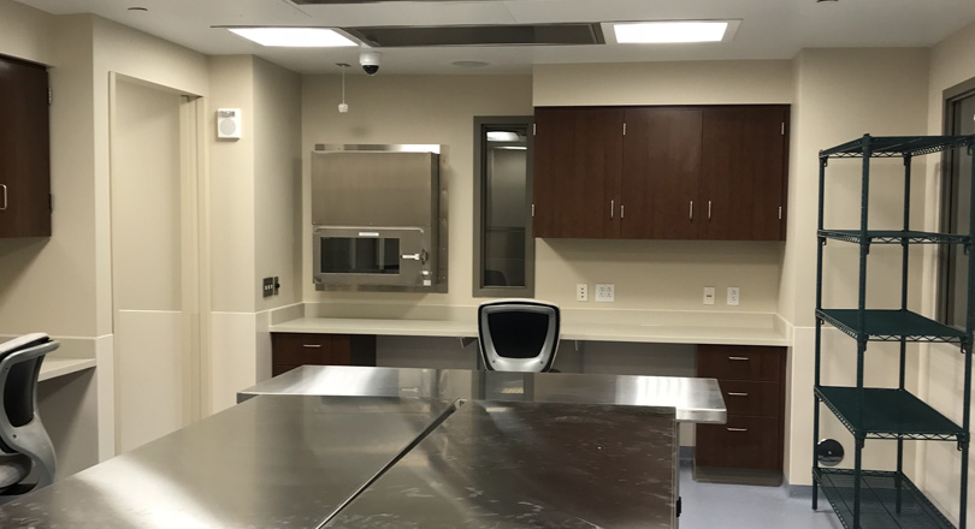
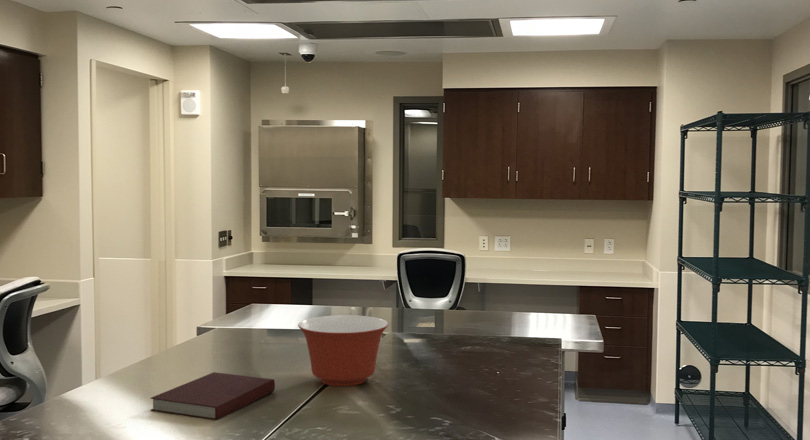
+ mixing bowl (343, 351)
+ notebook (215, 394)
